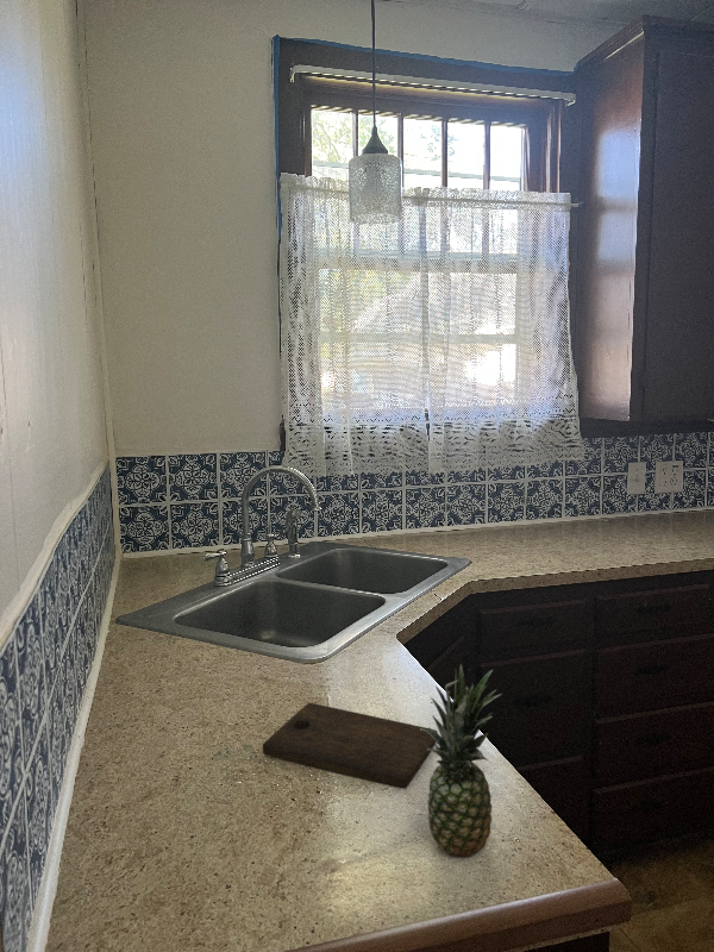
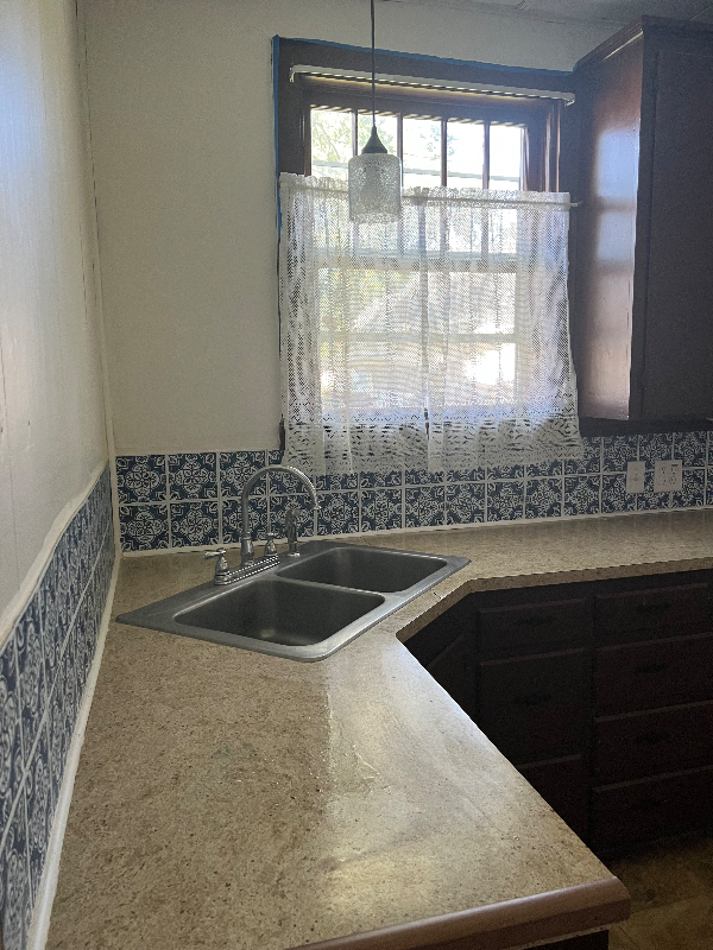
- cutting board (351, 741)
- fruit (462, 759)
